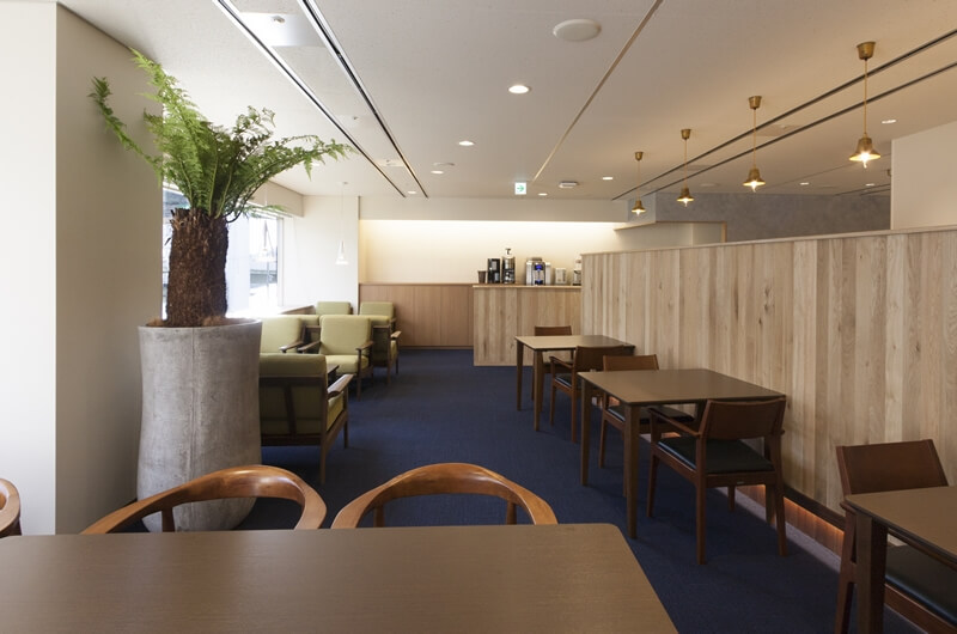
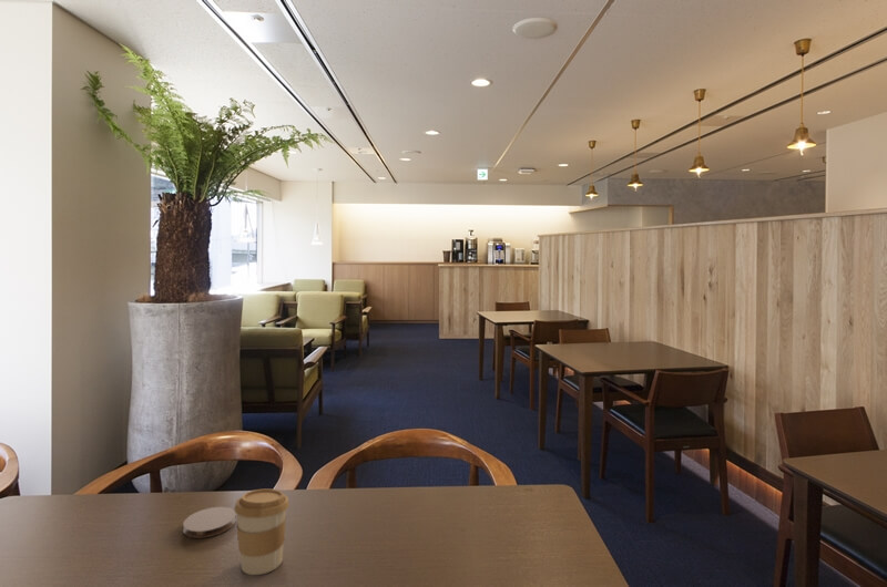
+ coffee cup (262, 527)
+ coaster (210, 522)
